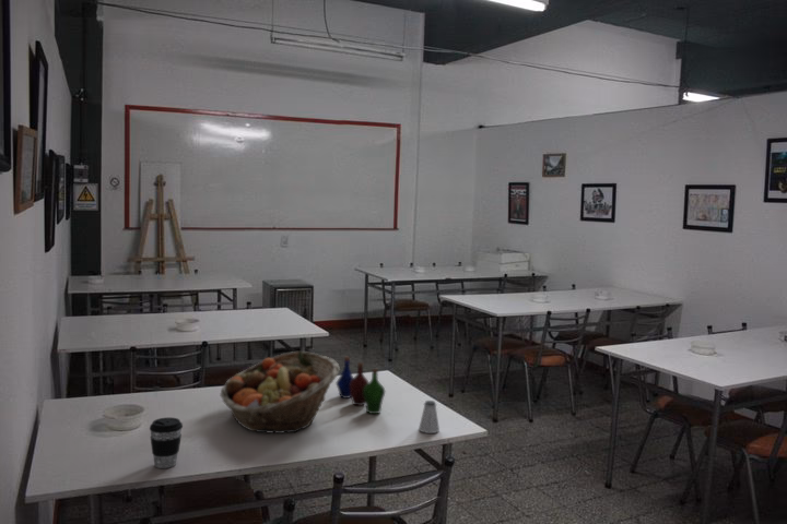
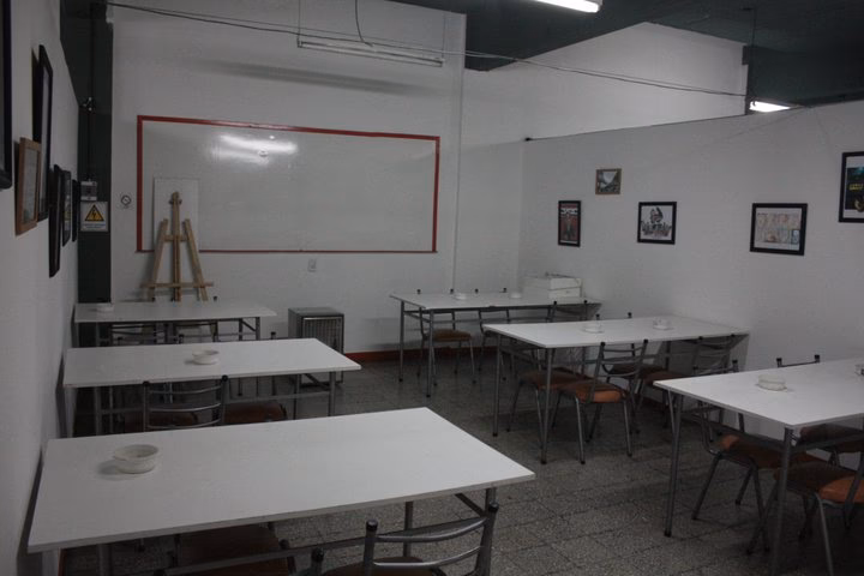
- coffee cup (165, 442)
- fruit basket (280, 389)
- bottle (360, 383)
- saltshaker (430, 415)
